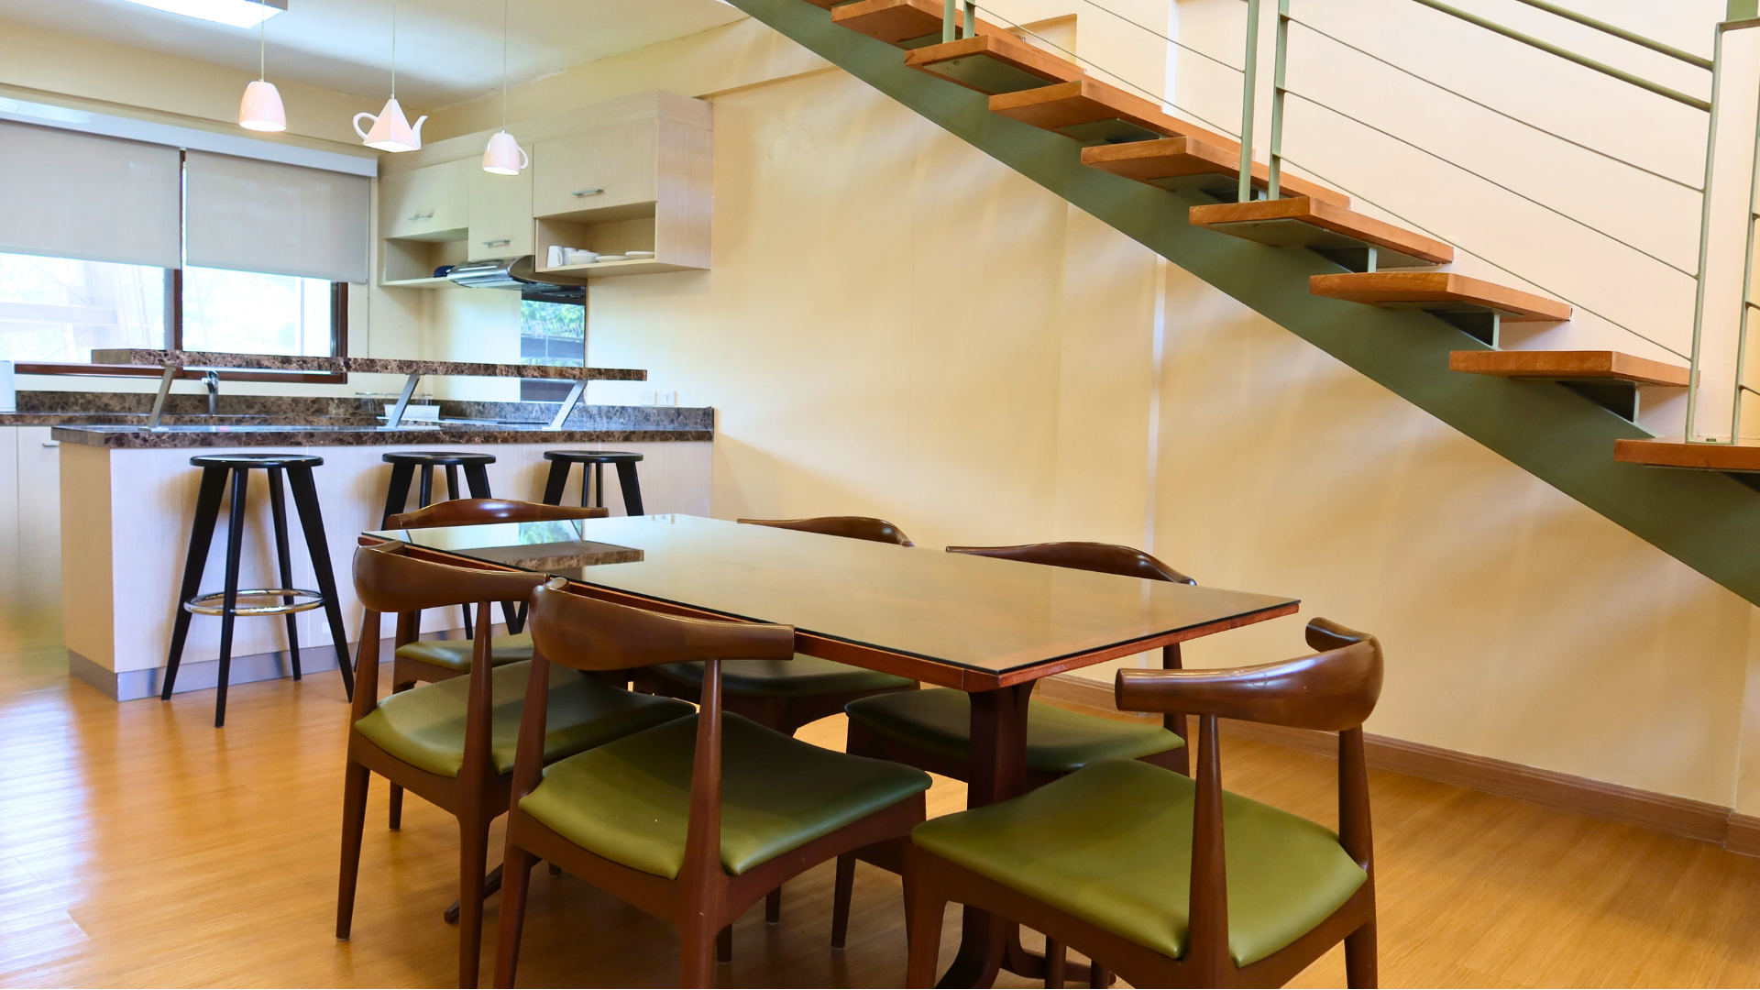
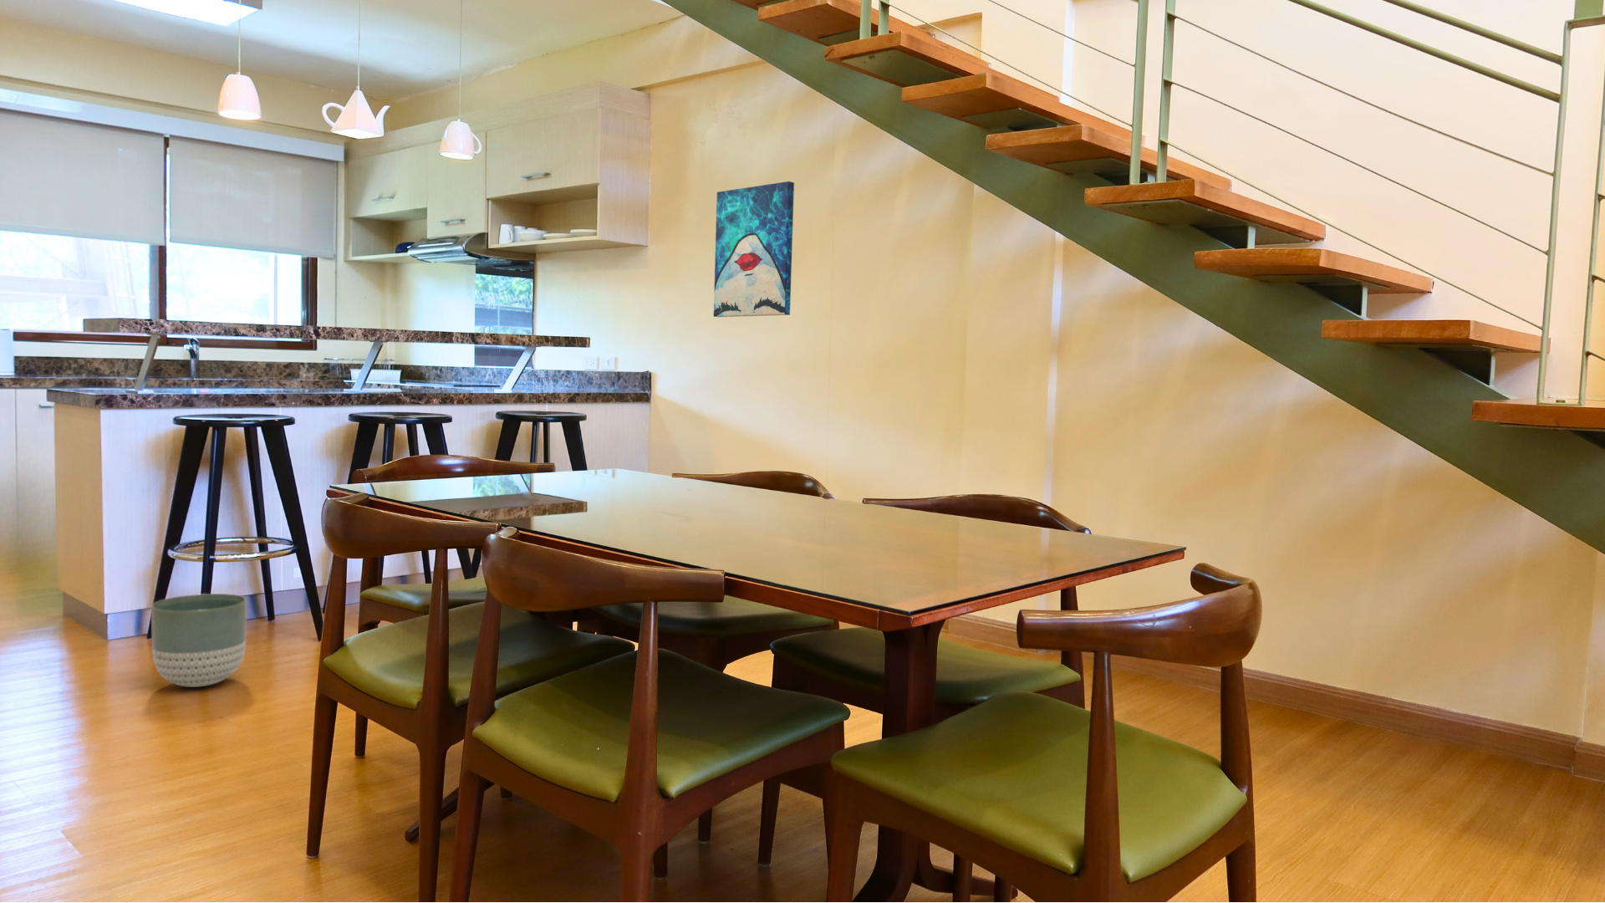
+ planter (200, 643)
+ wall art (752, 251)
